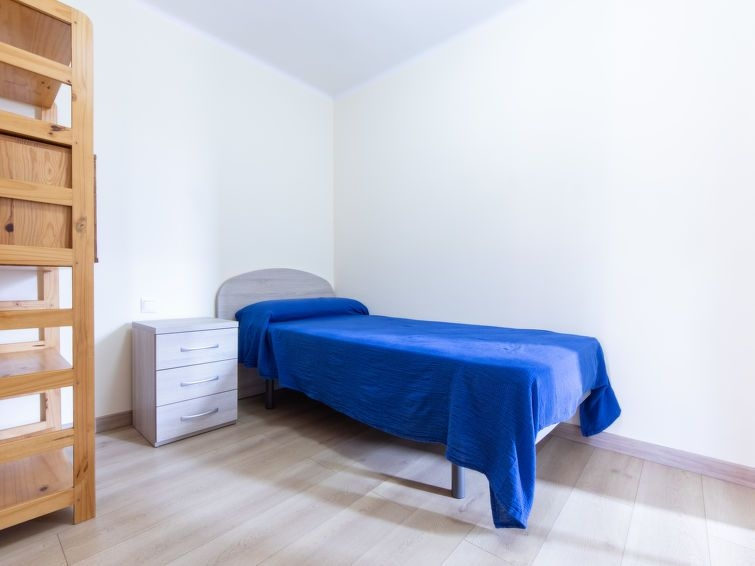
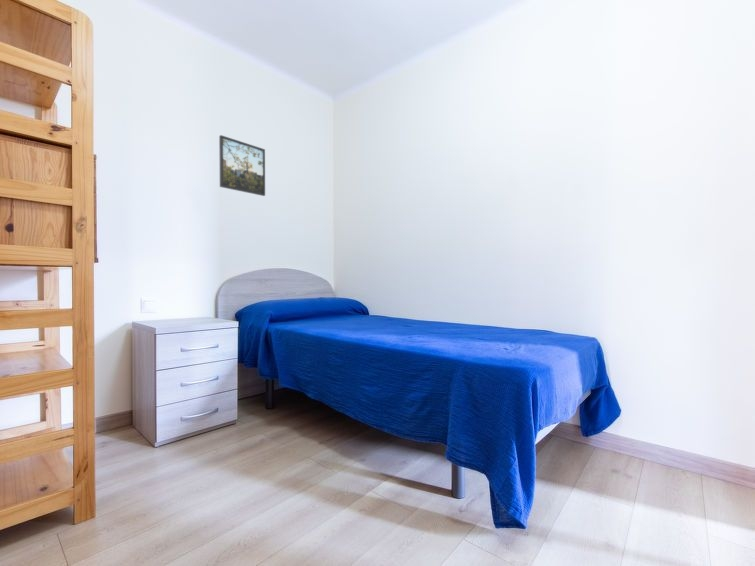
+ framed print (243, 167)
